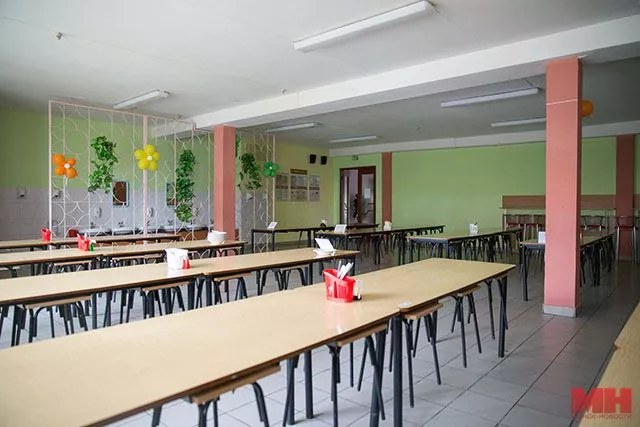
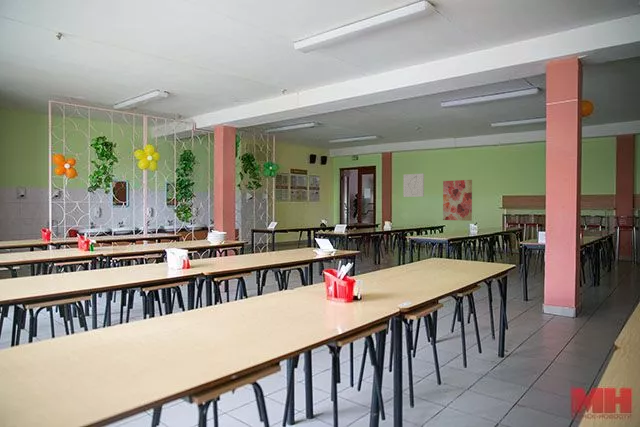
+ wall art (457, 200)
+ wall art (413, 185)
